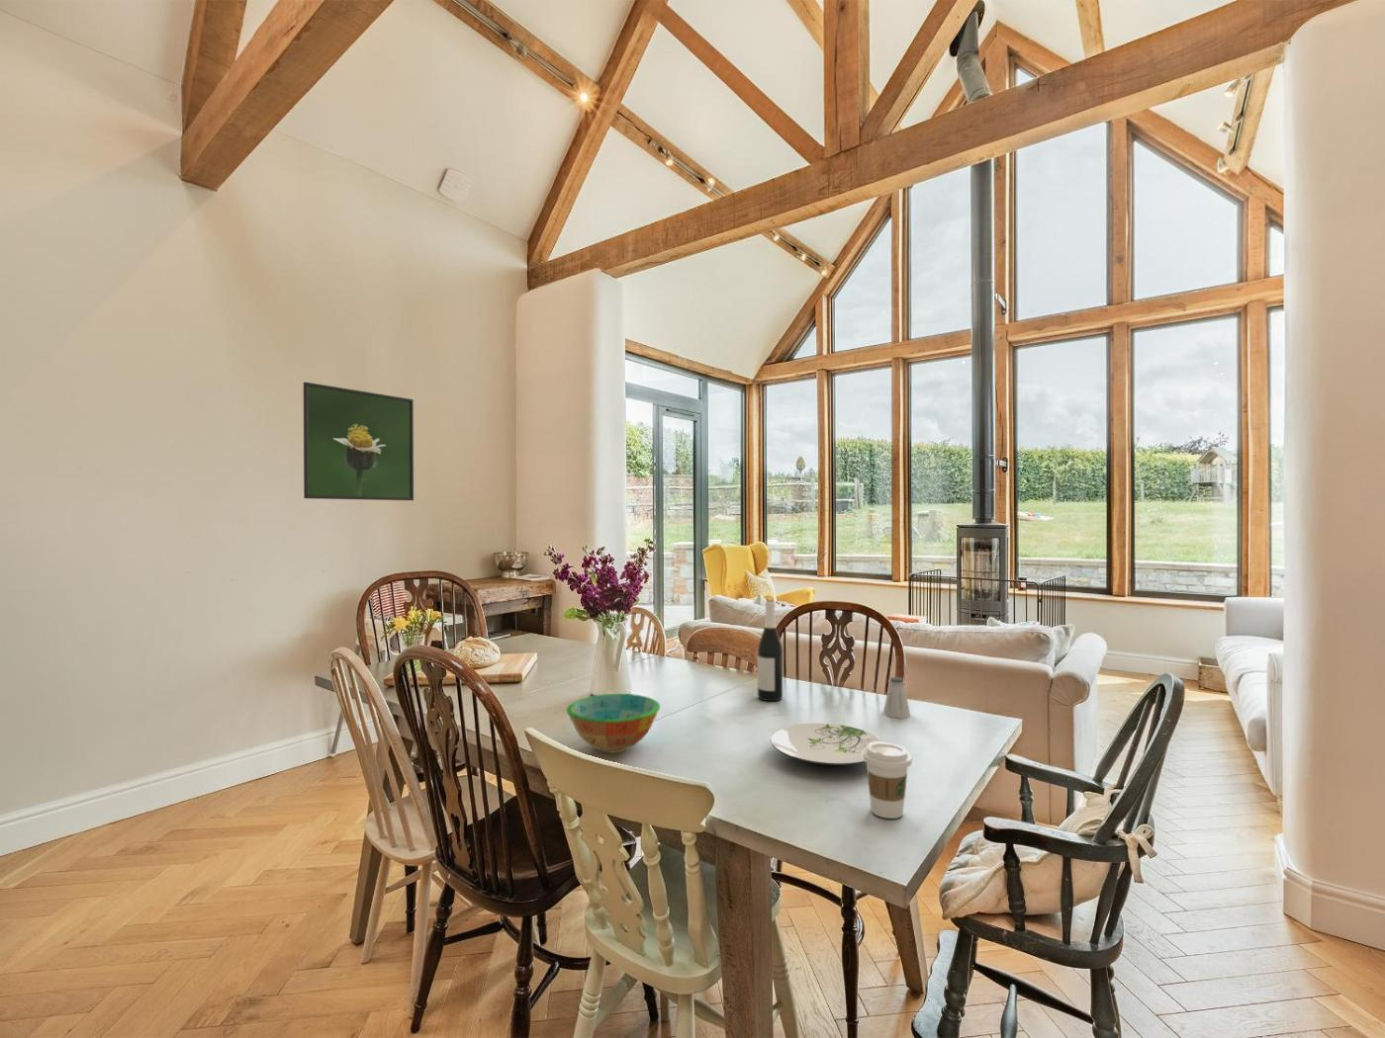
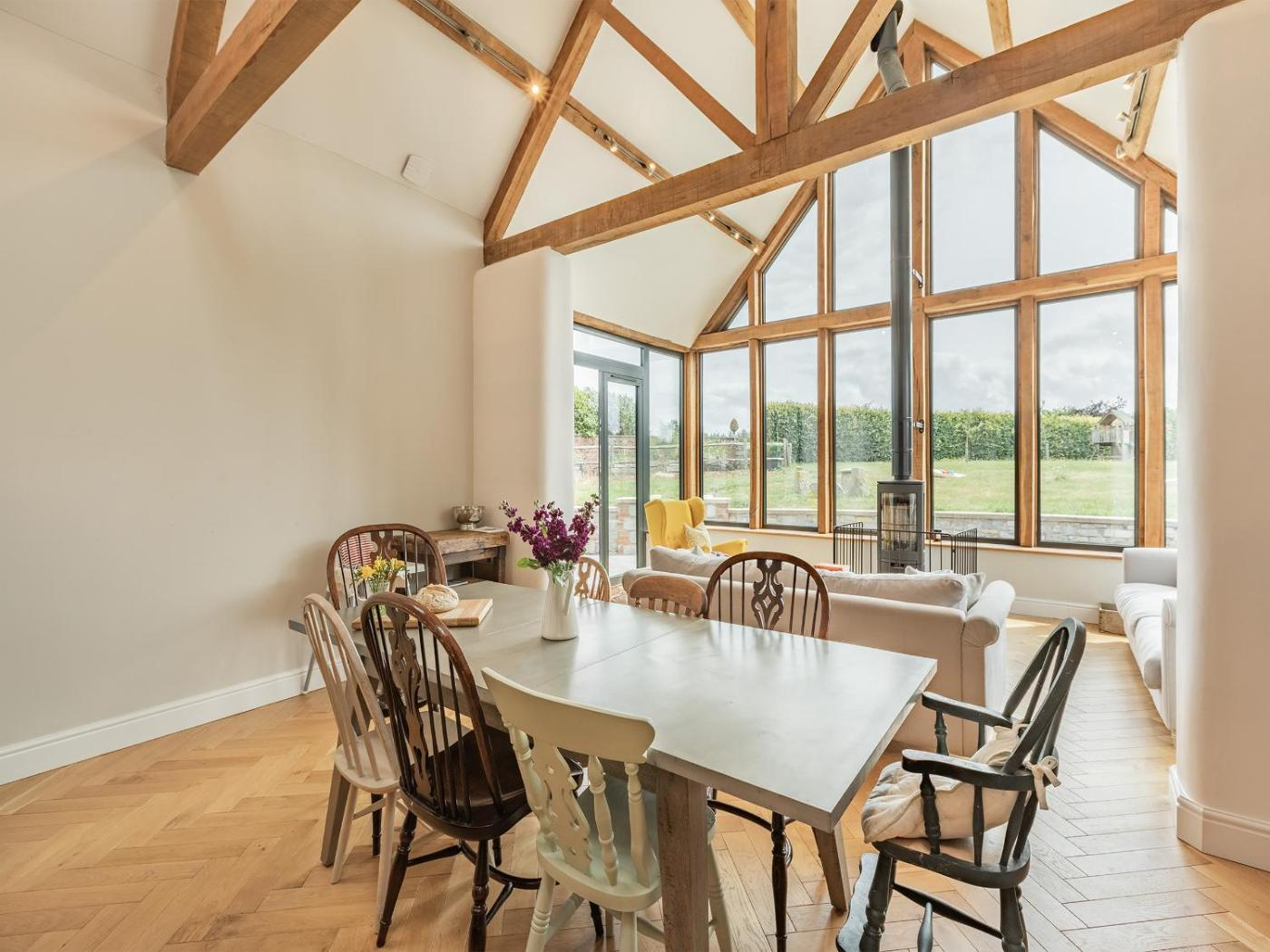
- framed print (362, 445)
- bowl (613, 726)
- wine bottle (770, 649)
- coffee cup (887, 778)
- saltshaker (896, 696)
- plate (826, 748)
